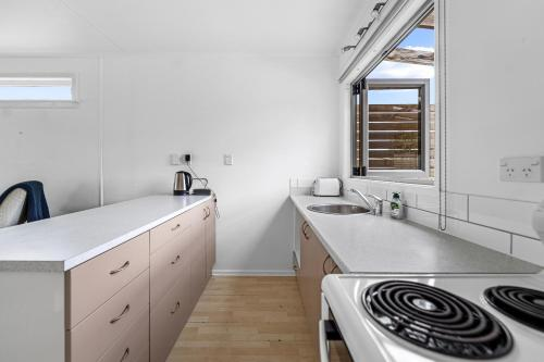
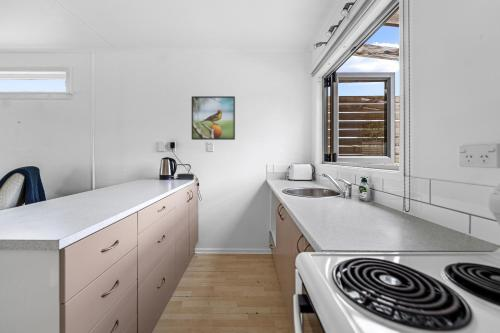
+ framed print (213, 118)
